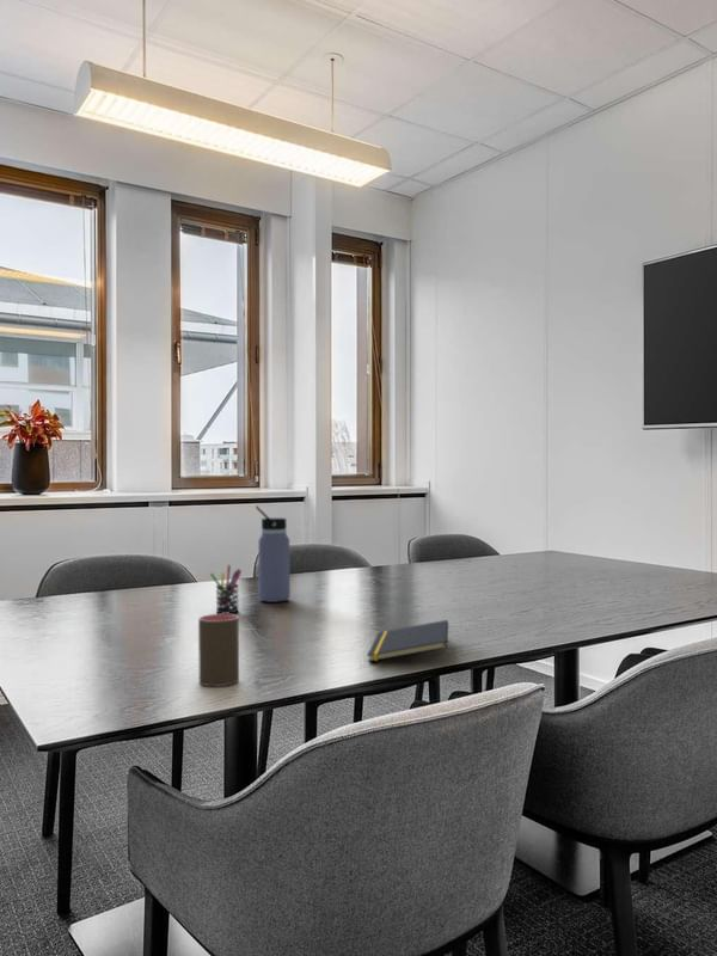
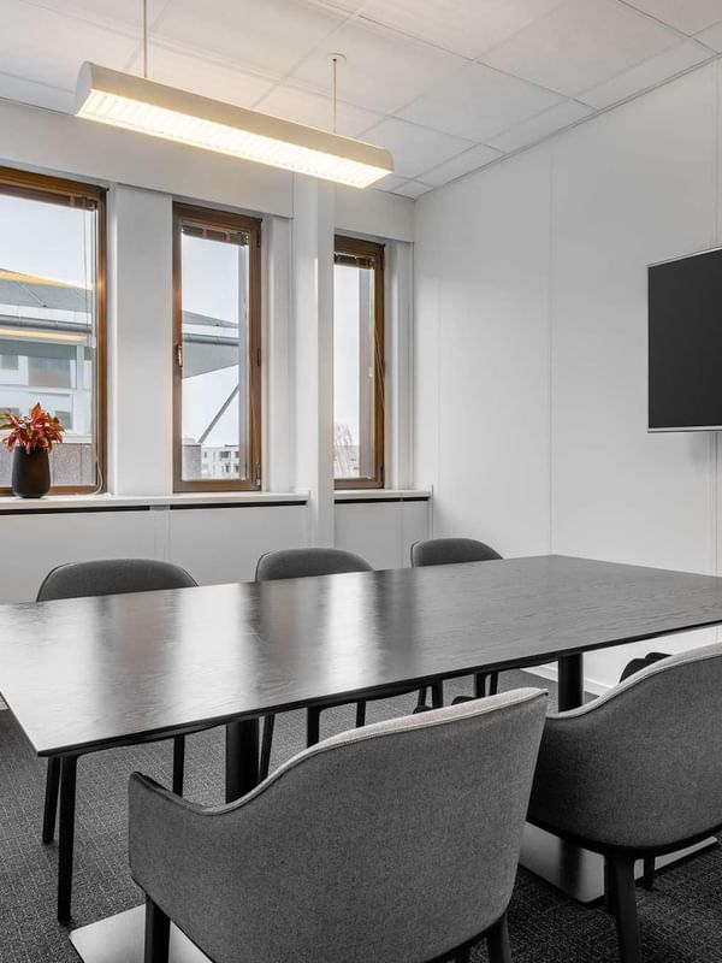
- notepad (410, 639)
- pen holder (225, 588)
- cup (219, 649)
- water bottle (272, 552)
